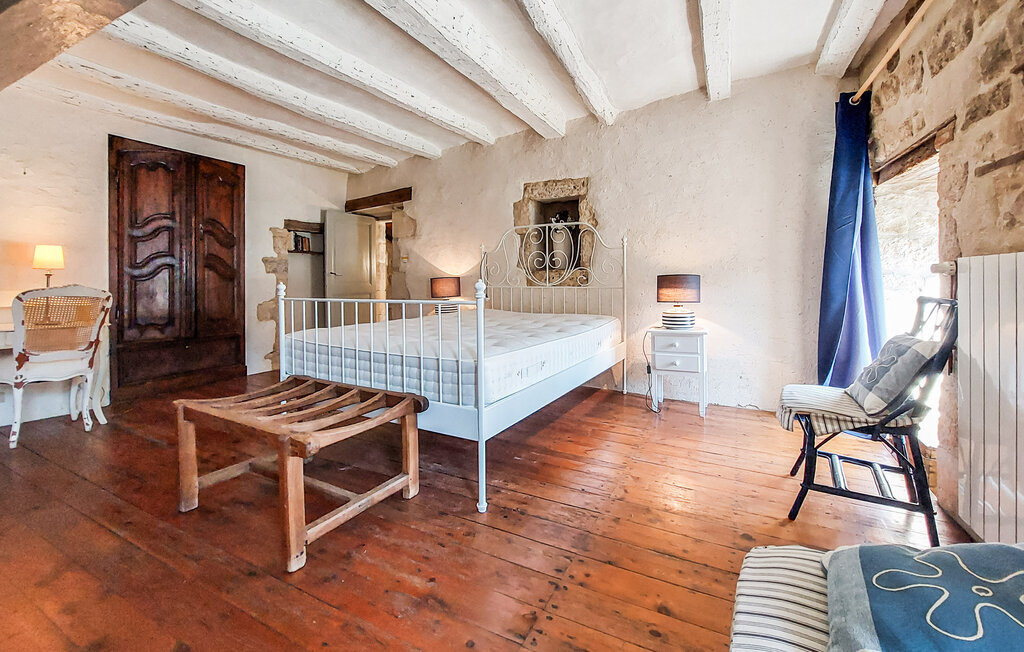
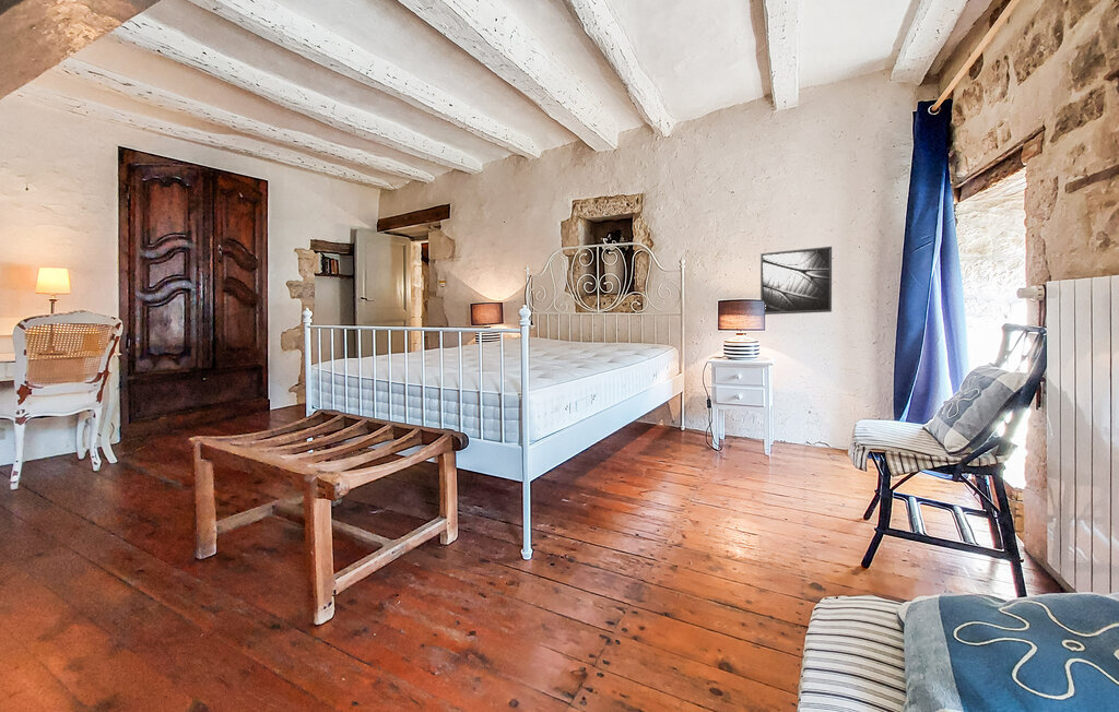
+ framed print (794, 282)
